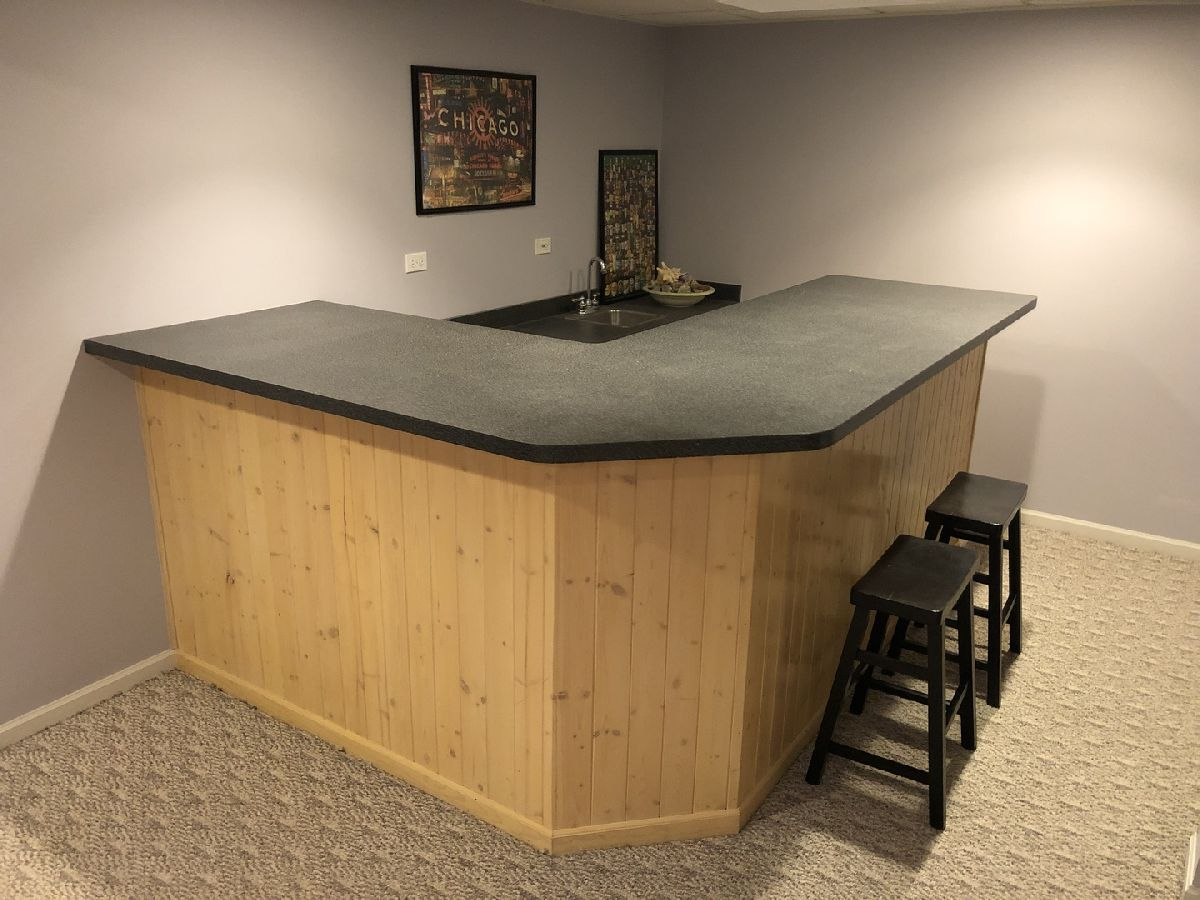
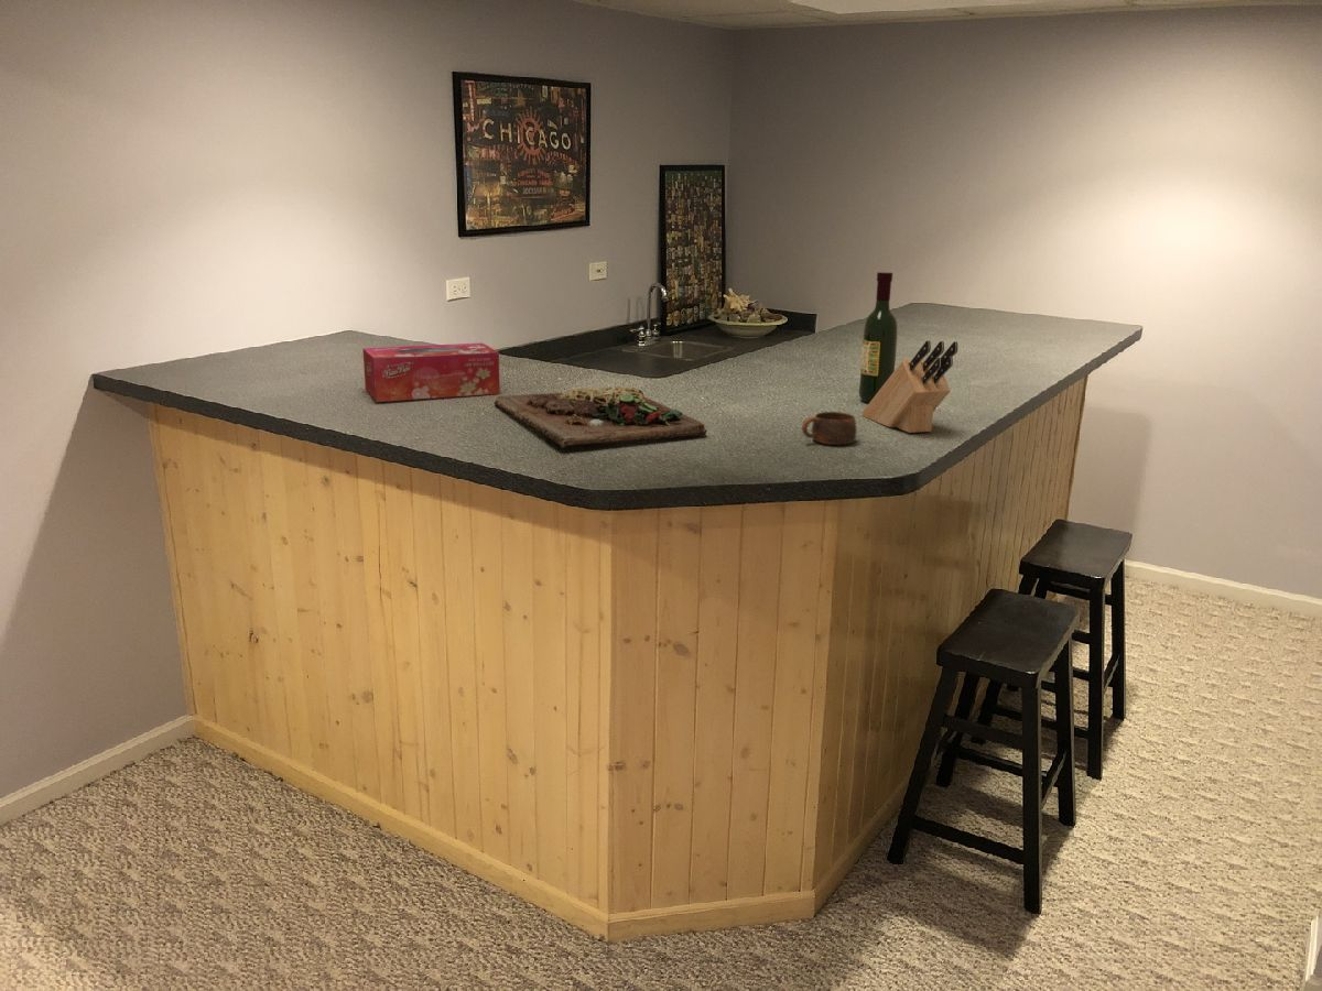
+ wine bottle (879, 337)
+ tissue box (431, 370)
+ knife block (910, 380)
+ cutting board (595, 403)
+ cup (827, 427)
